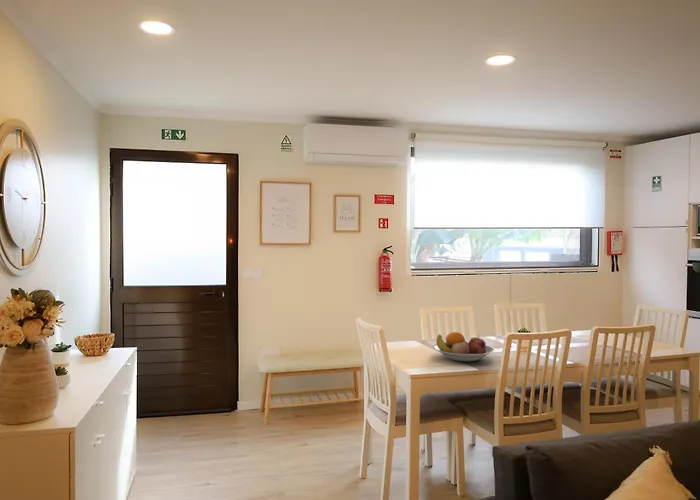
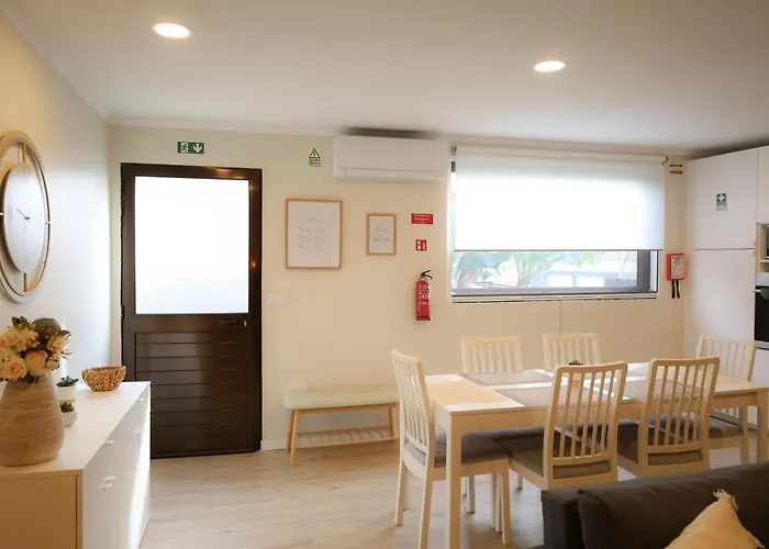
- fruit bowl (463, 345)
